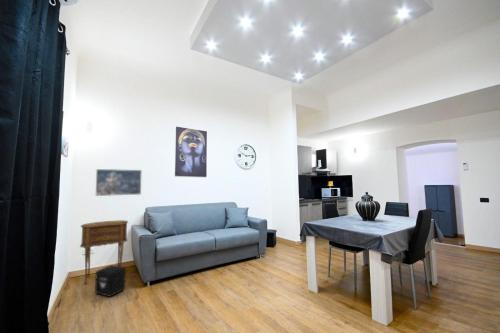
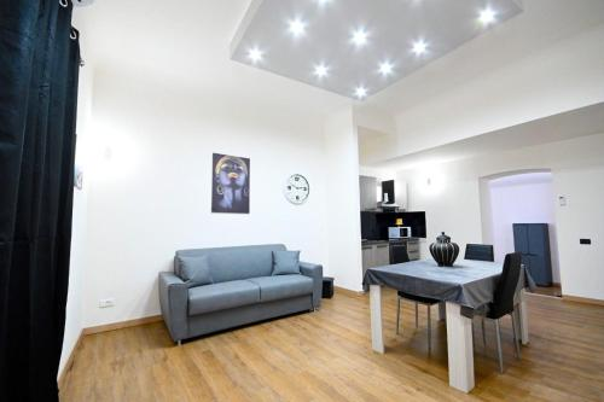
- air purifier (109, 280)
- side table (104, 244)
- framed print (119, 182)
